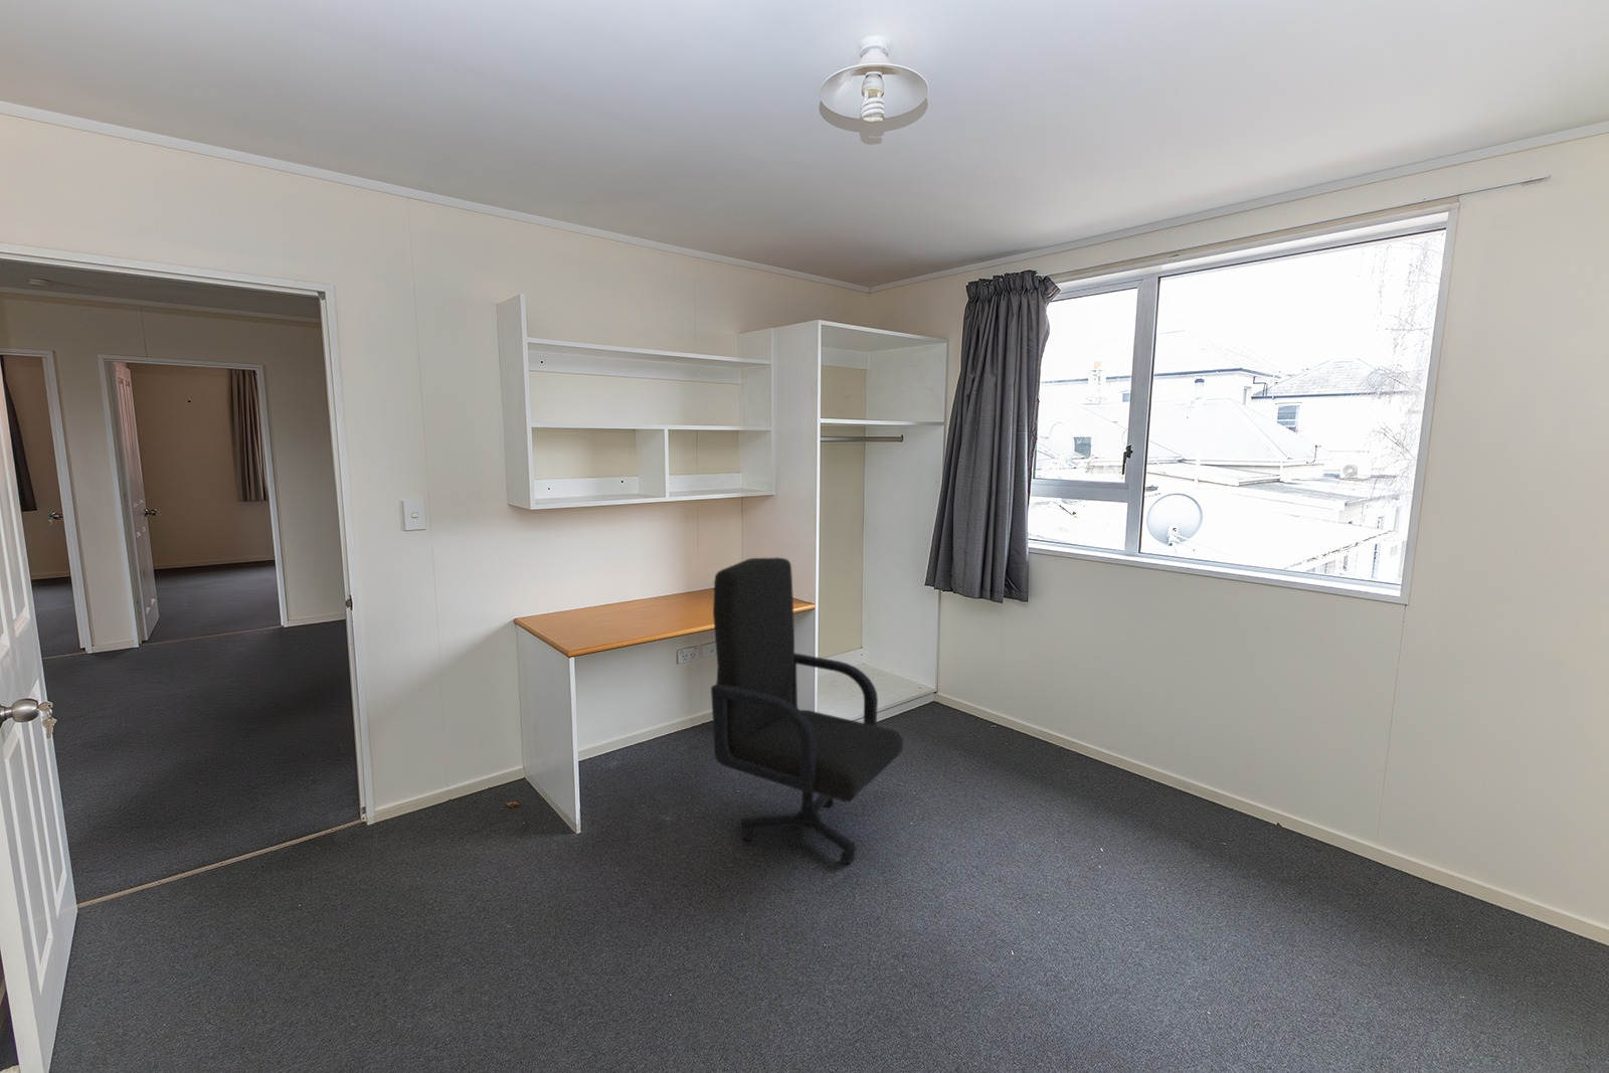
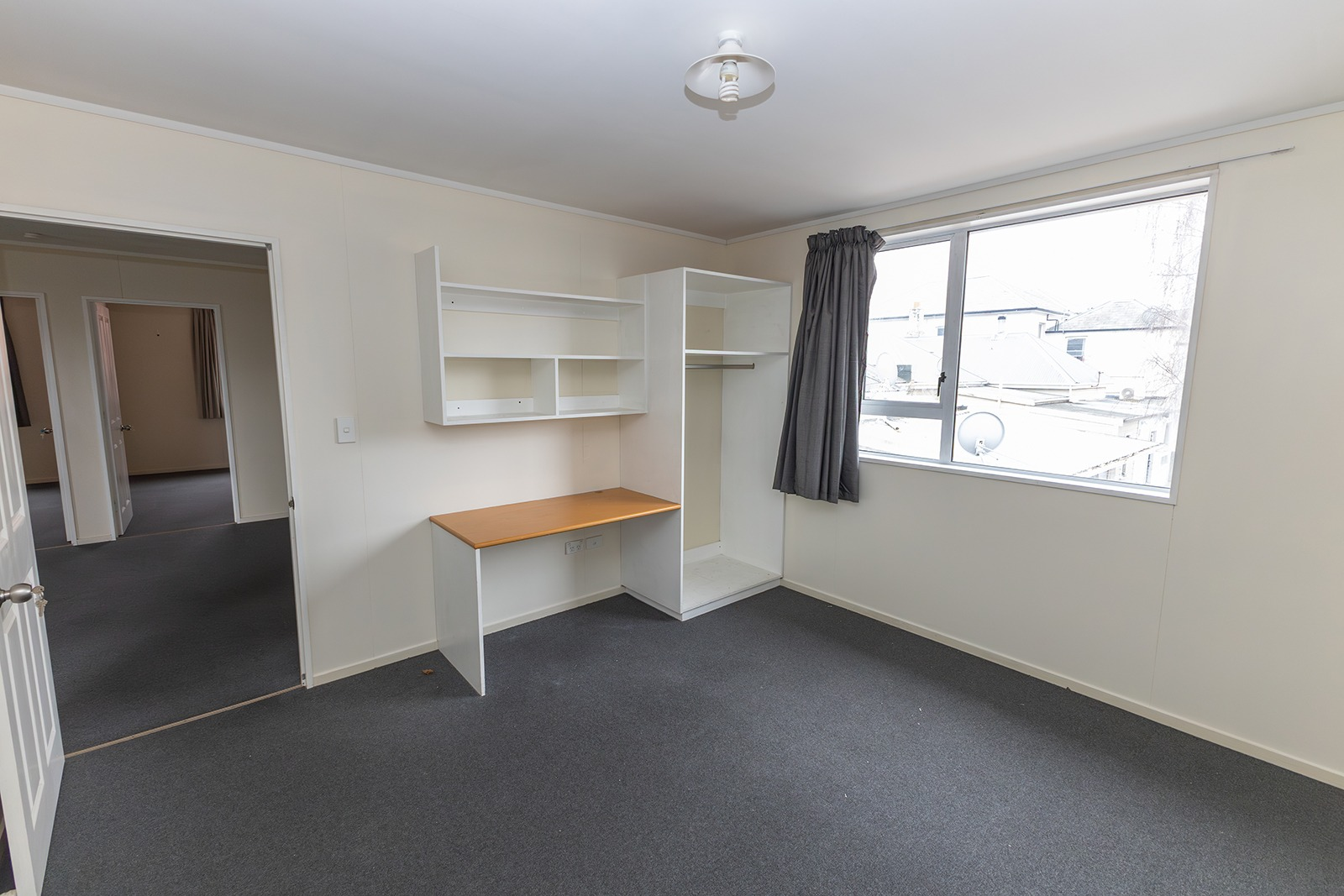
- chair (808, 710)
